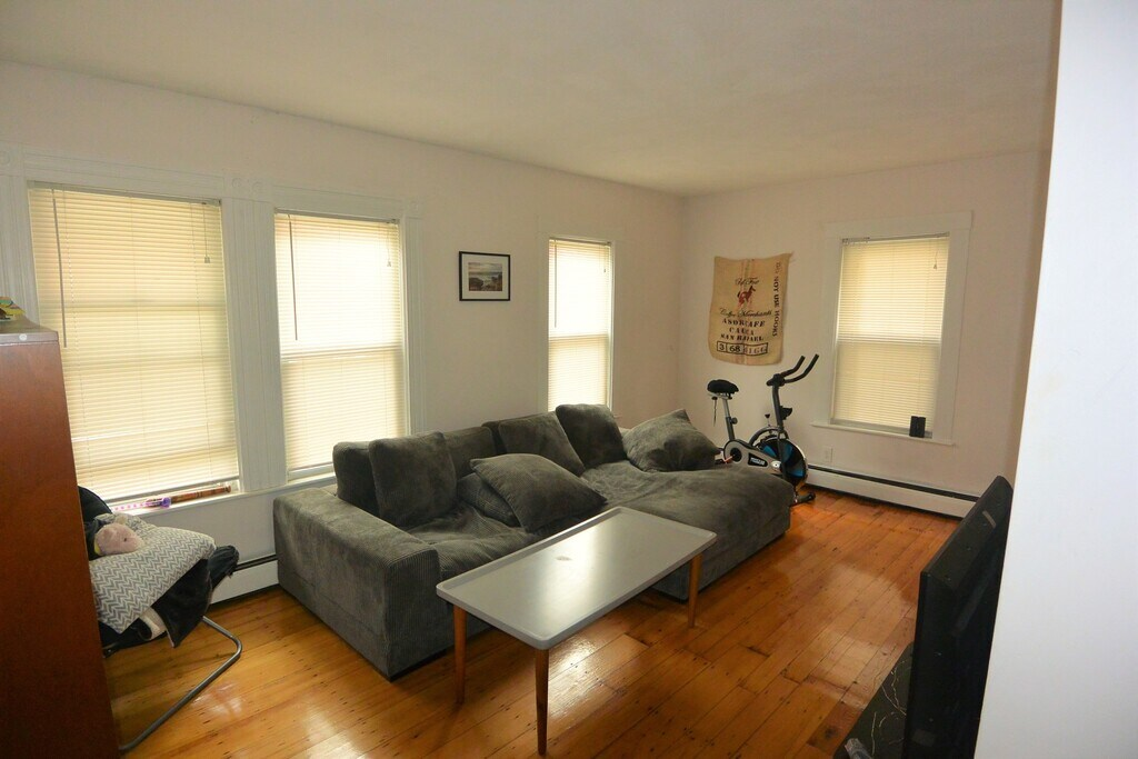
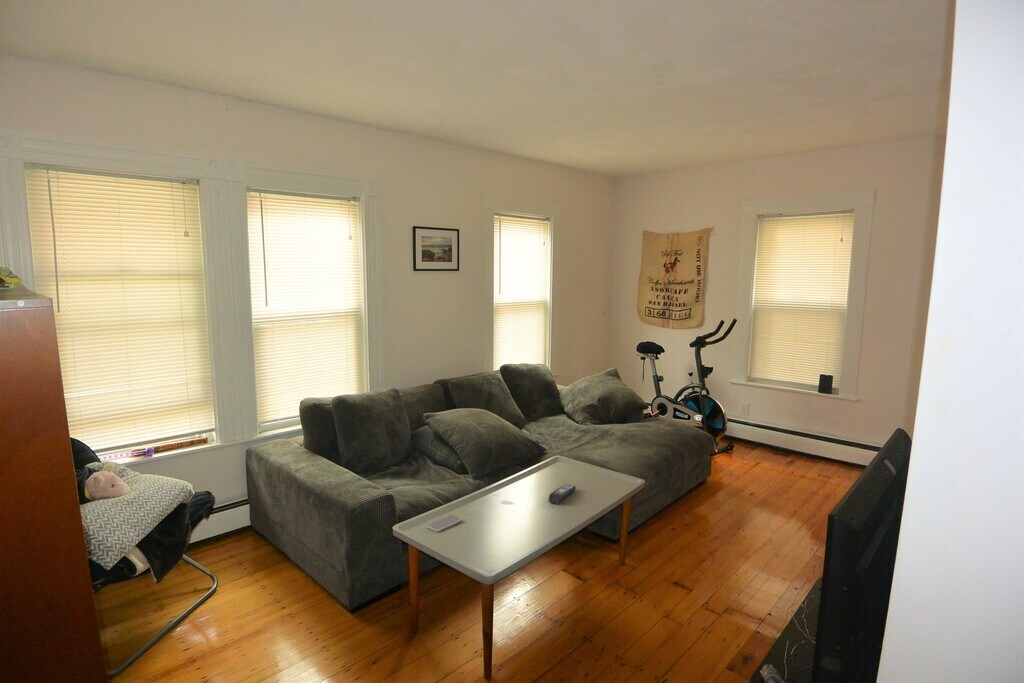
+ remote control (562, 492)
+ smartphone (444, 522)
